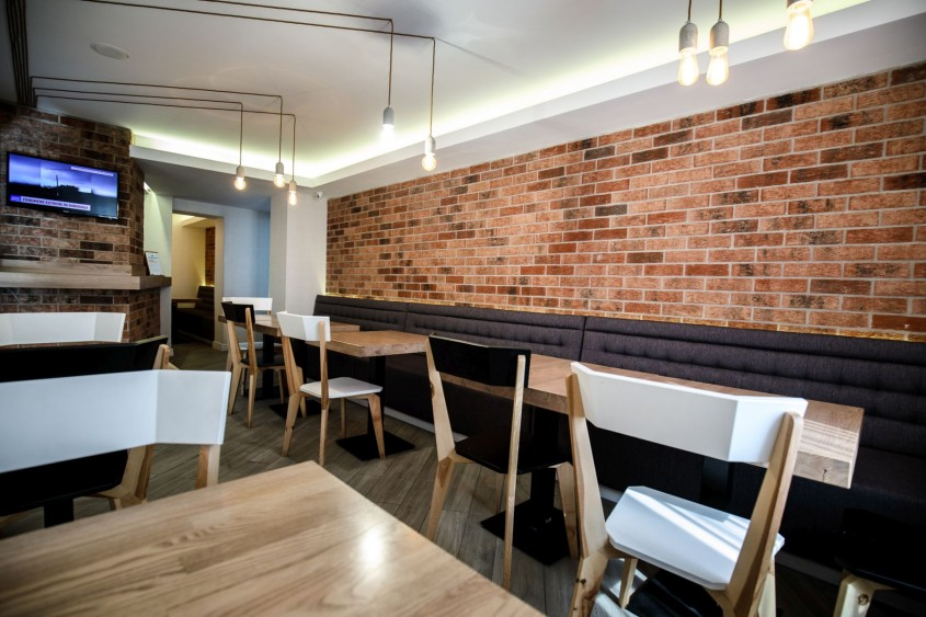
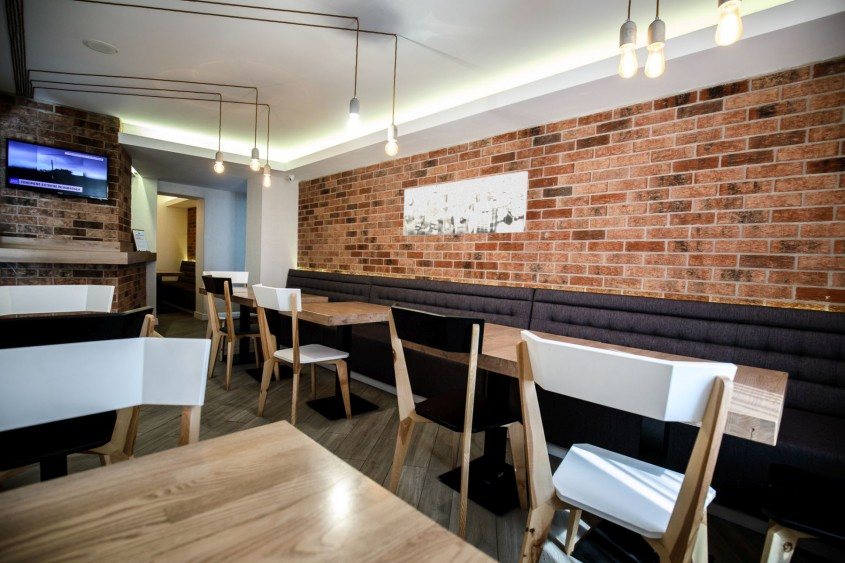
+ wall art (456, 208)
